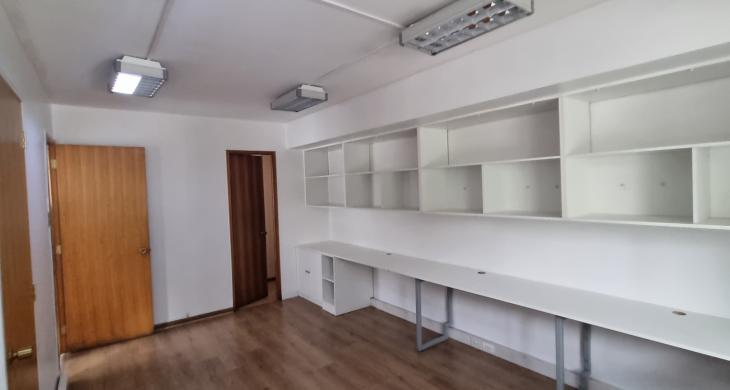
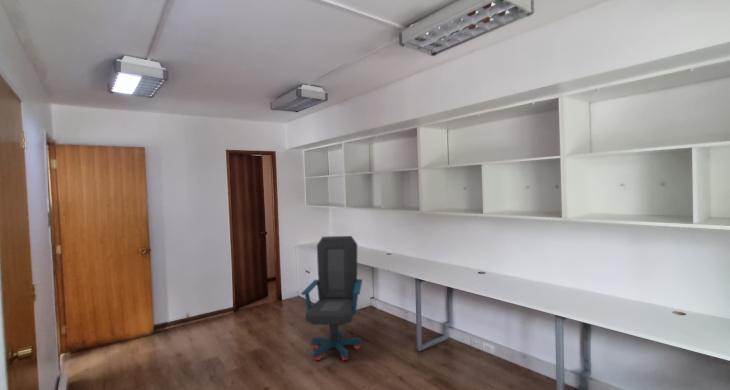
+ chair (334, 293)
